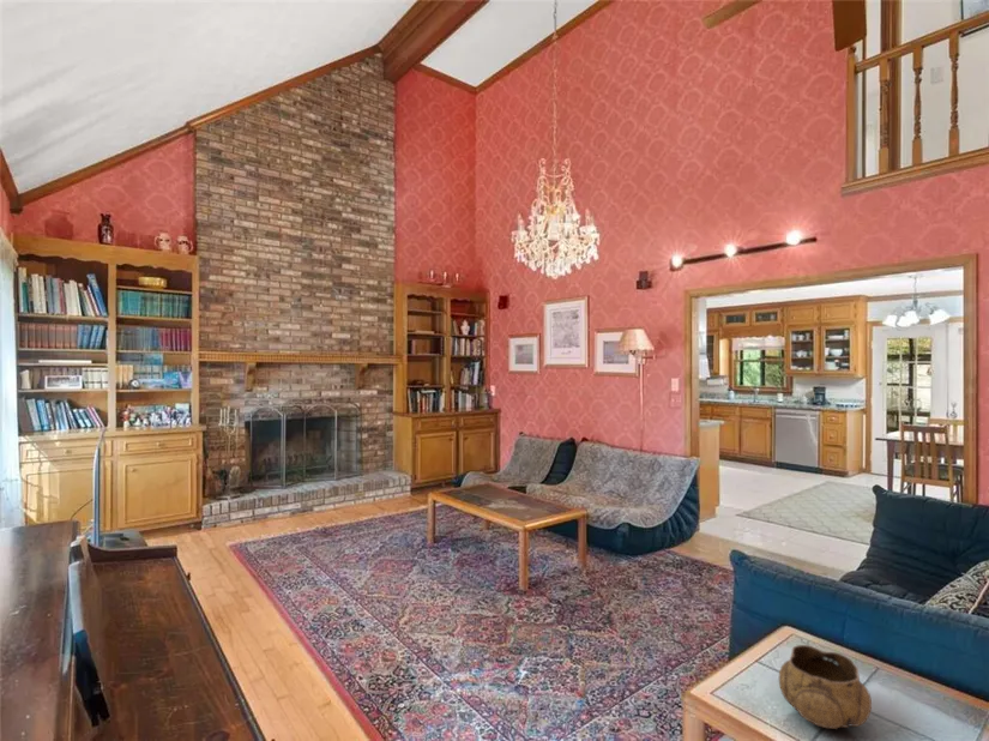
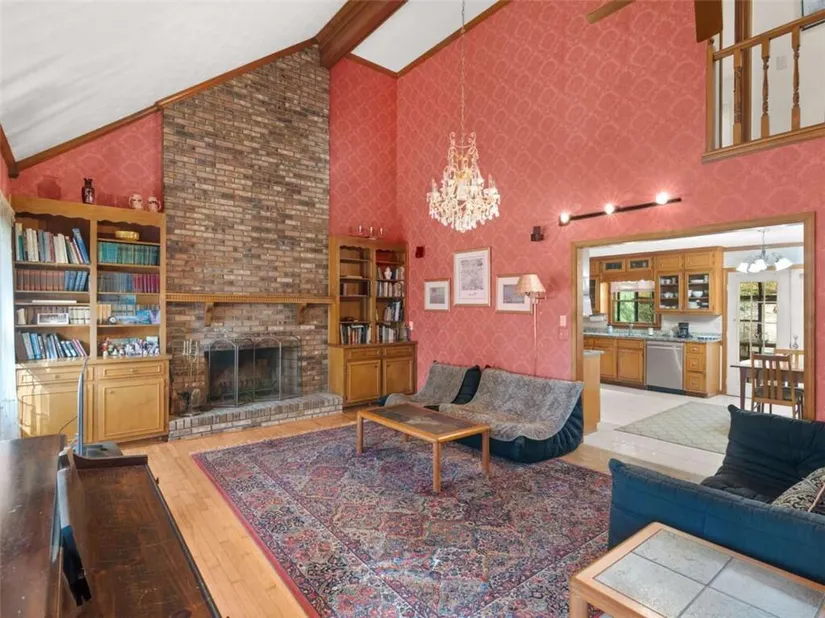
- decorative bowl (822, 689)
